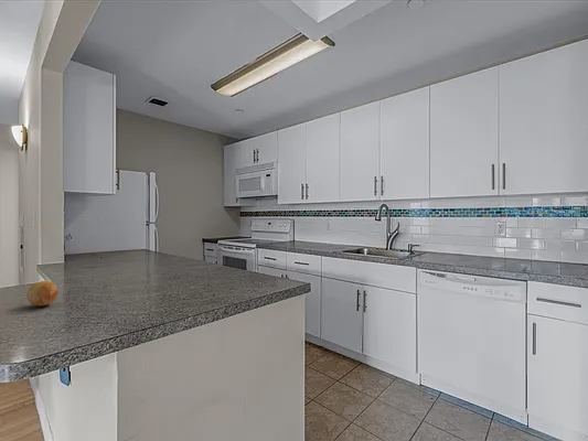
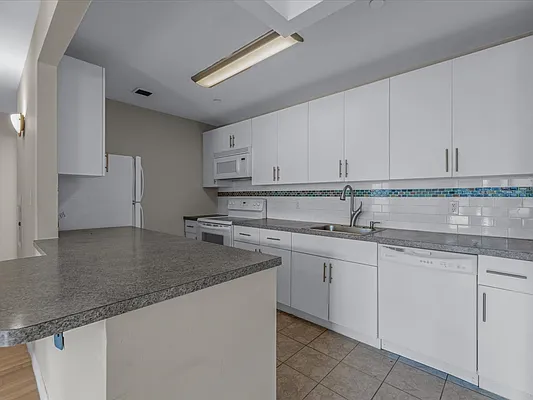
- fruit (42, 292)
